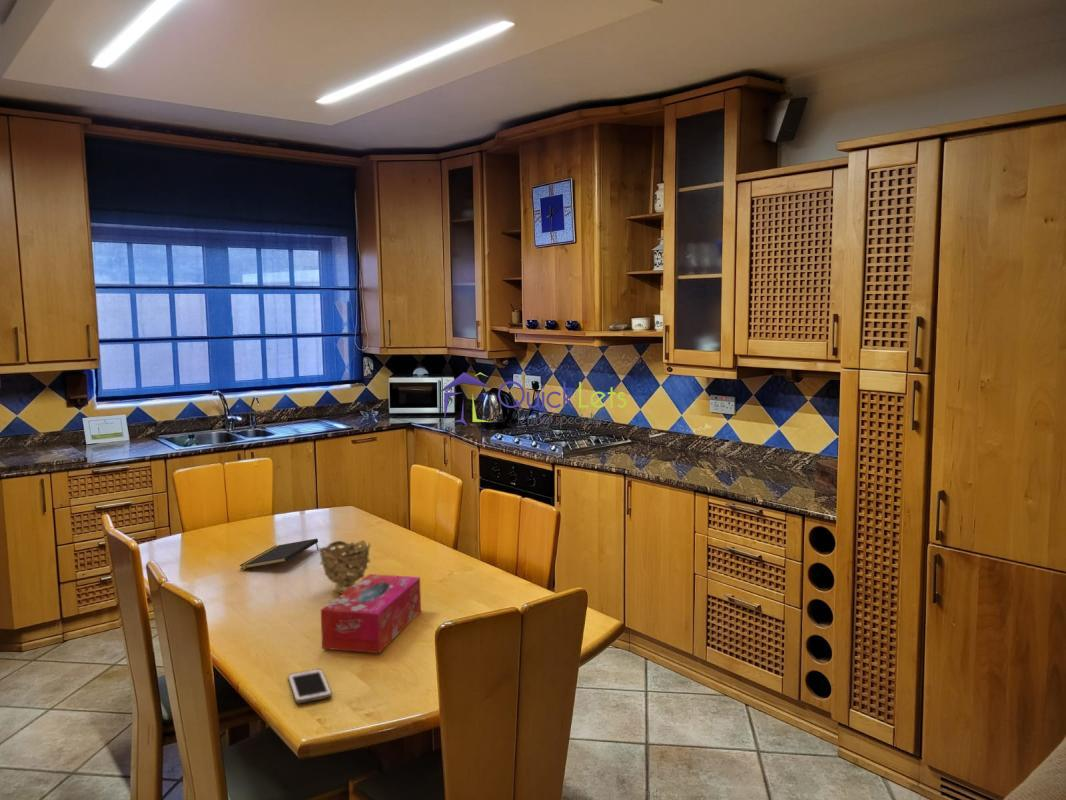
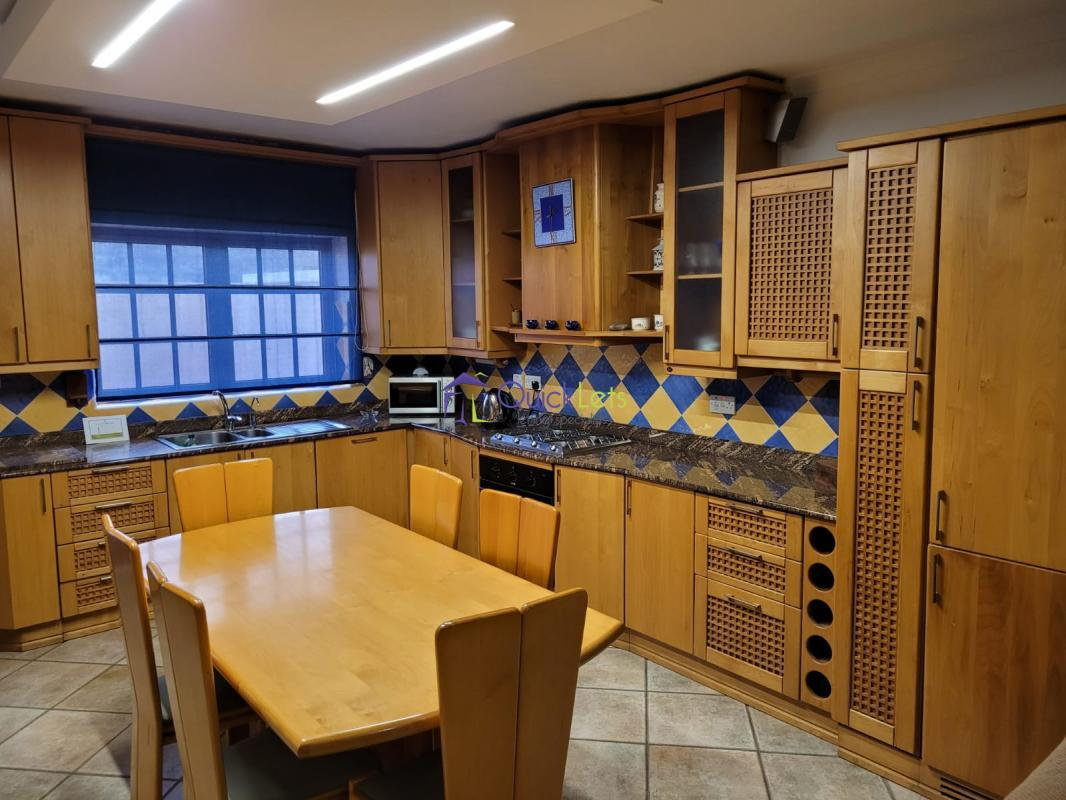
- cell phone (309, 685)
- tissue box (373, 610)
- decorative bowl (345, 568)
- notepad (280, 553)
